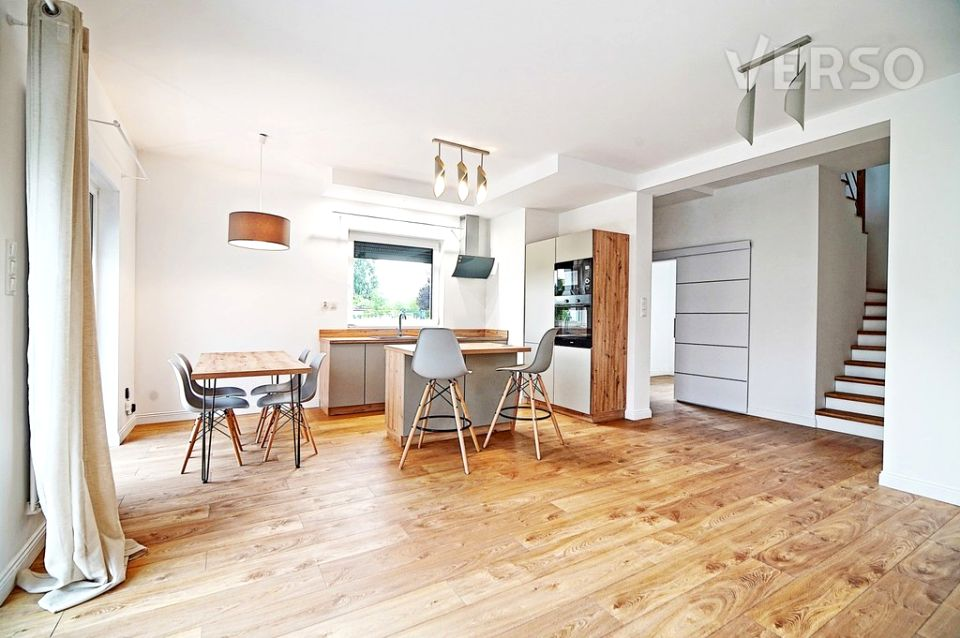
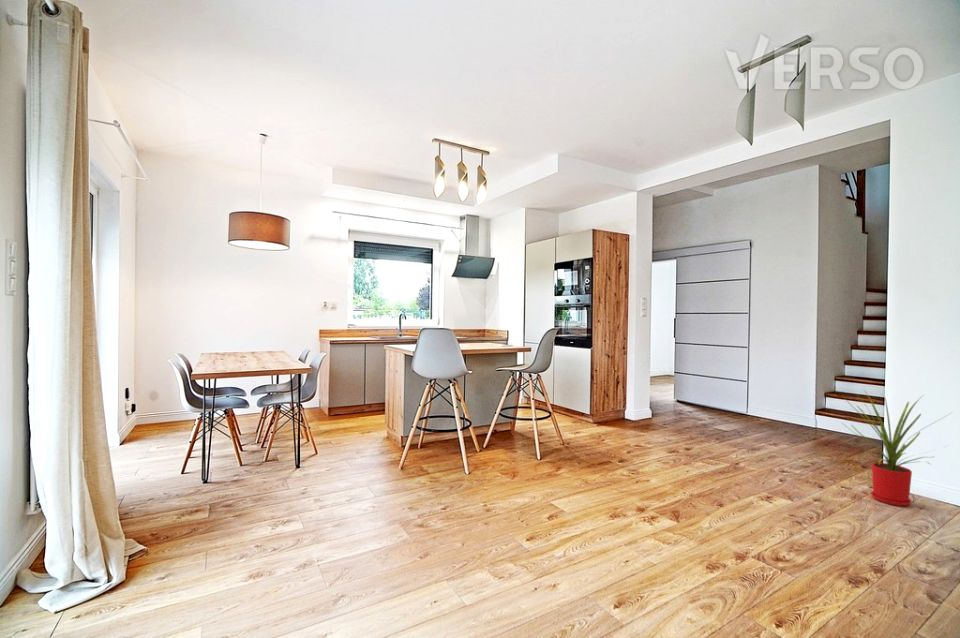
+ house plant (892, 446)
